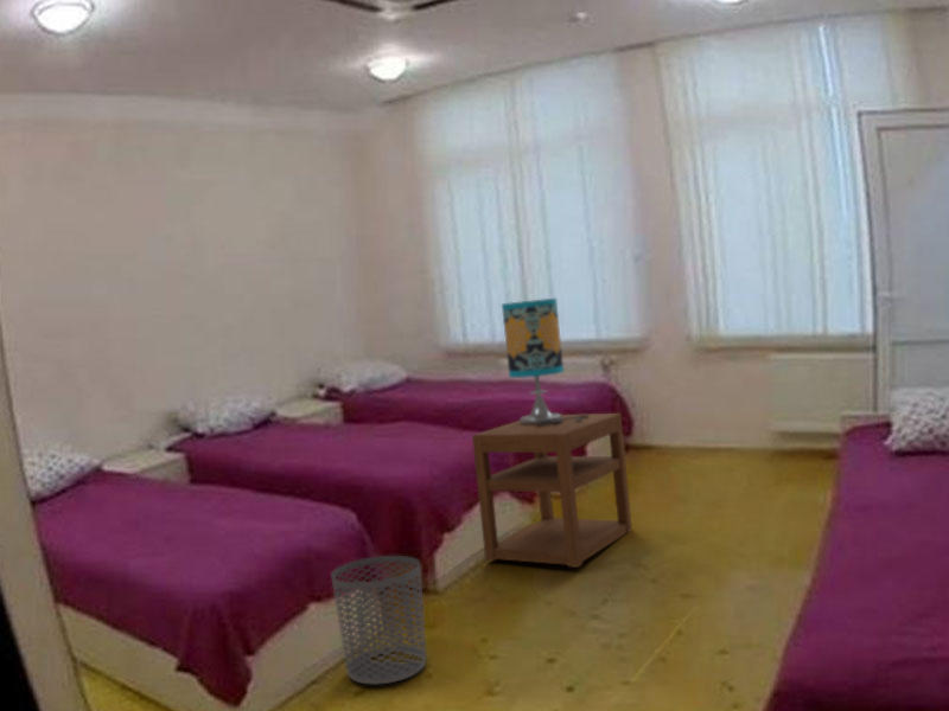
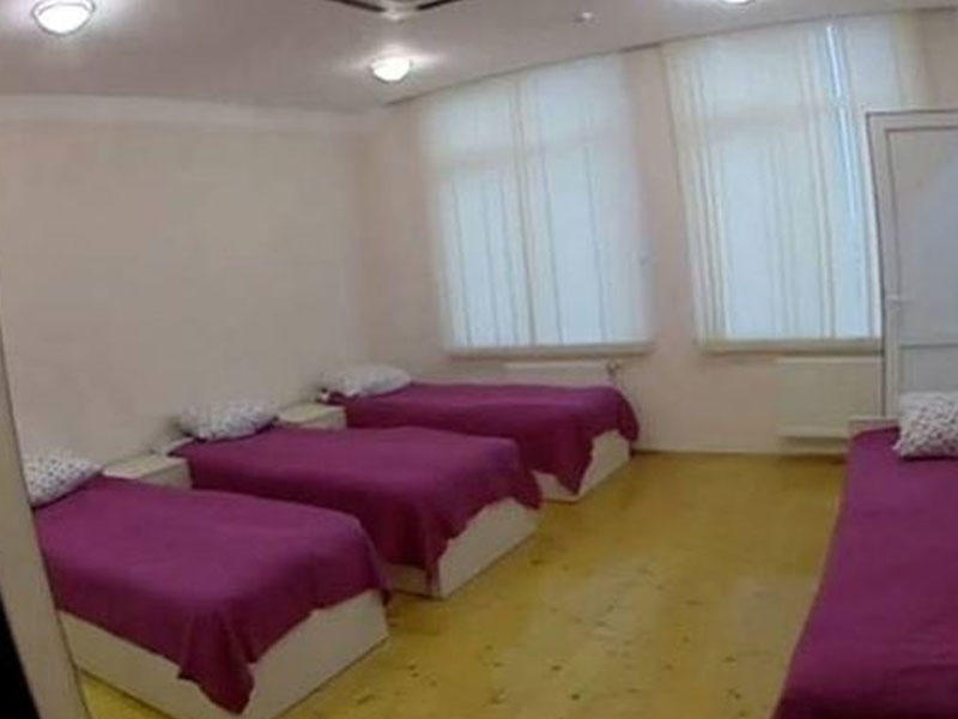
- table lamp (544, 360)
- nightstand (554, 485)
- waste bin (381, 619)
